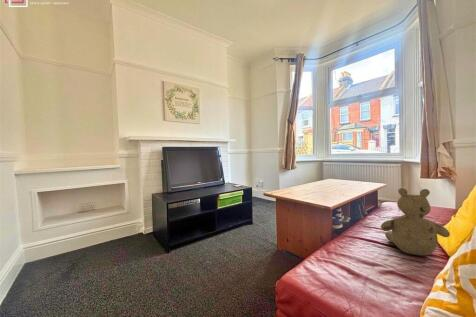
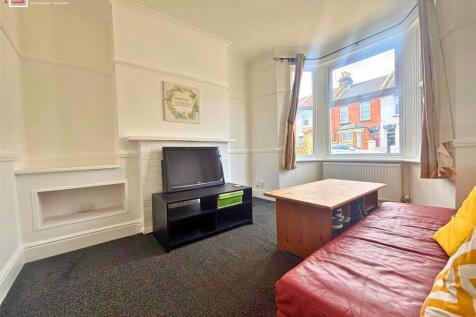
- teddy bear (409, 218)
